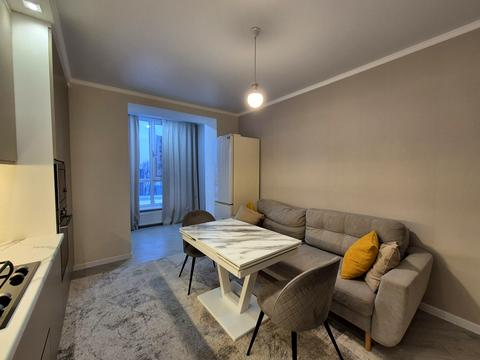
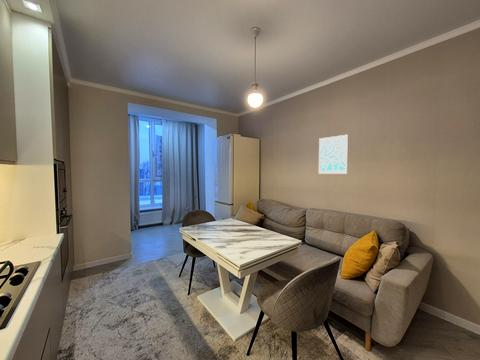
+ wall art (332, 155)
